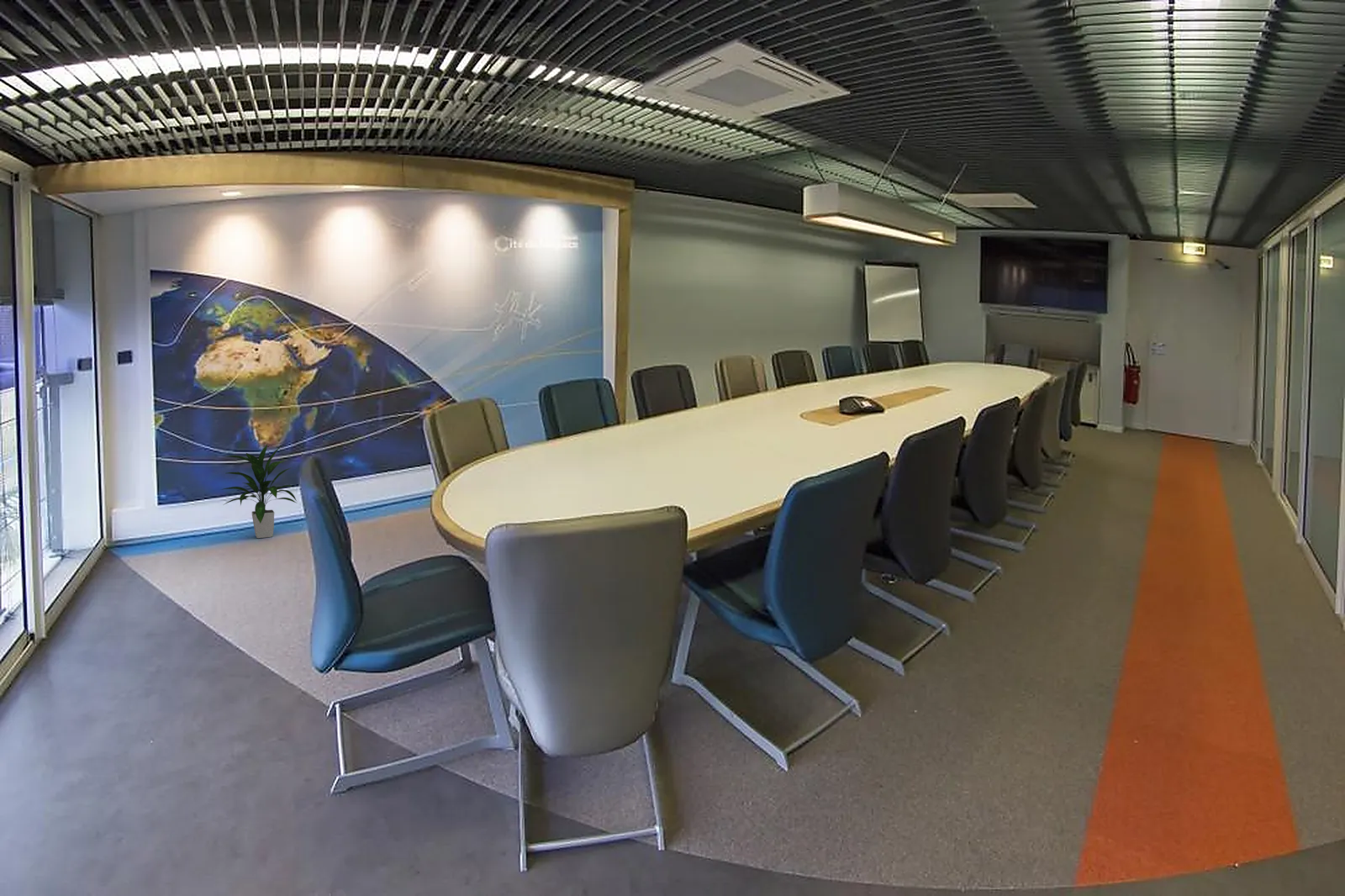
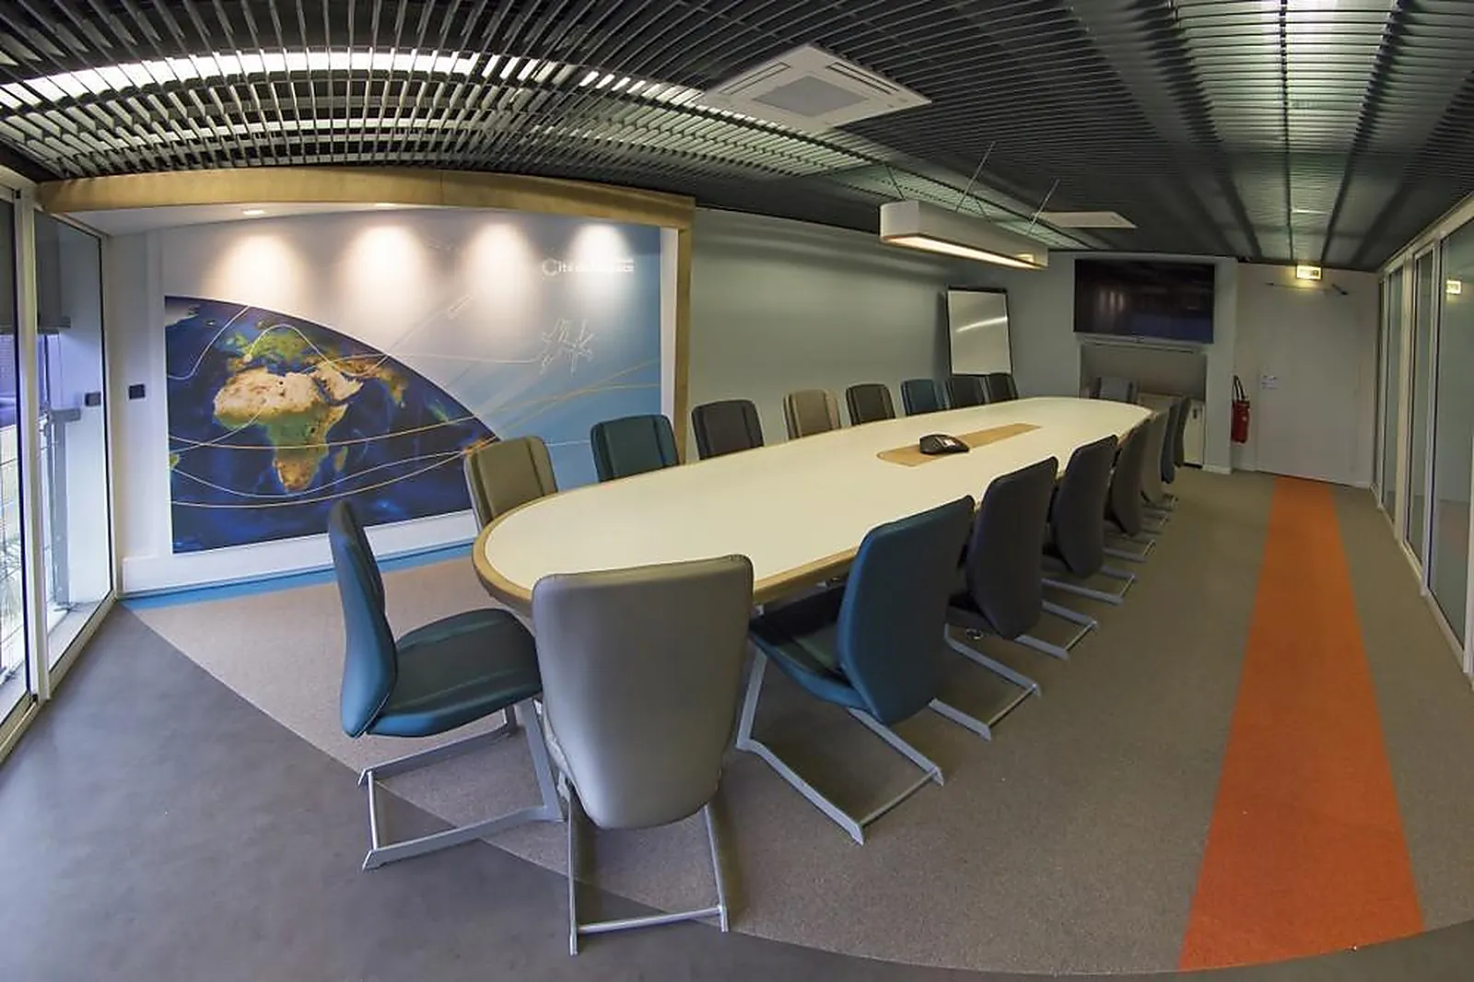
- indoor plant (260, 490)
